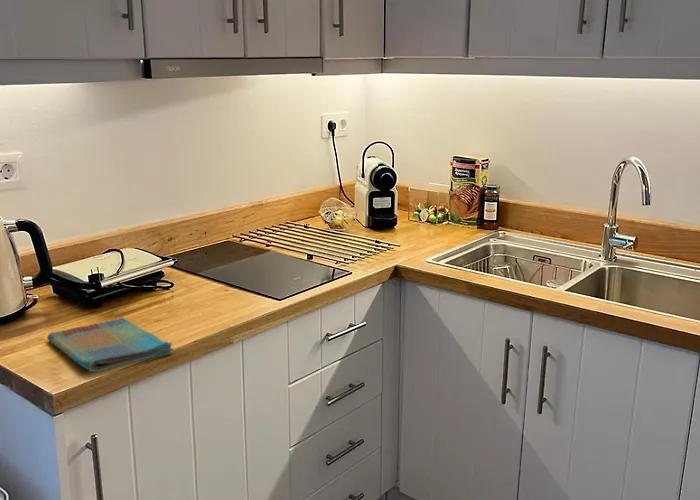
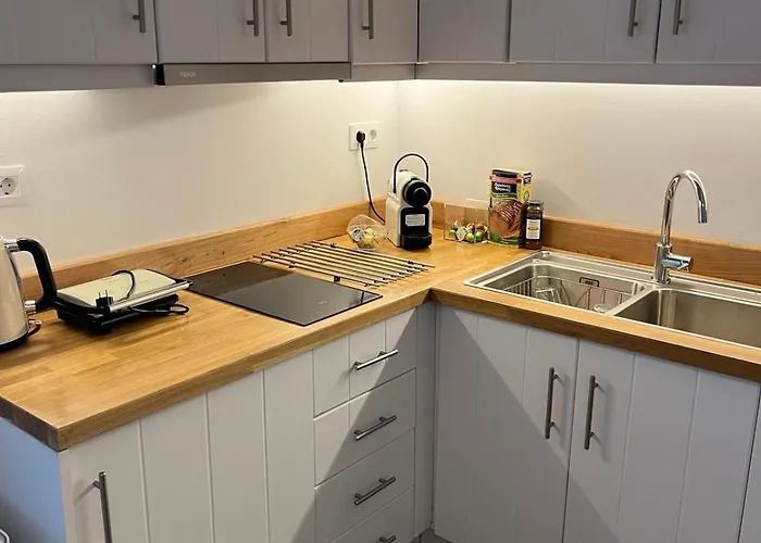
- dish towel (108, 341)
